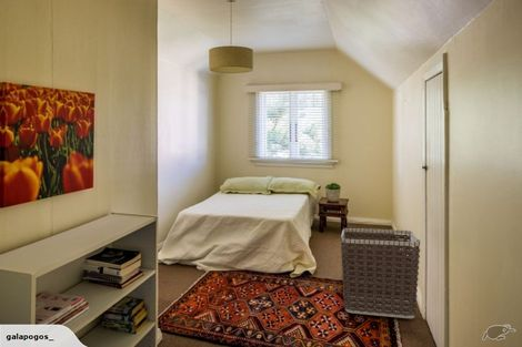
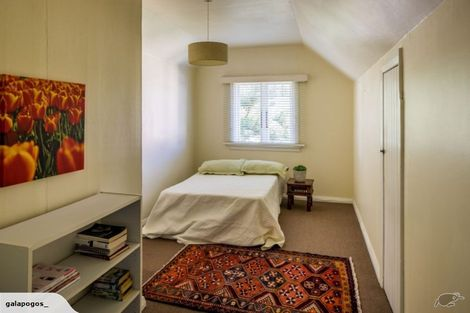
- clothes hamper (378, 268)
